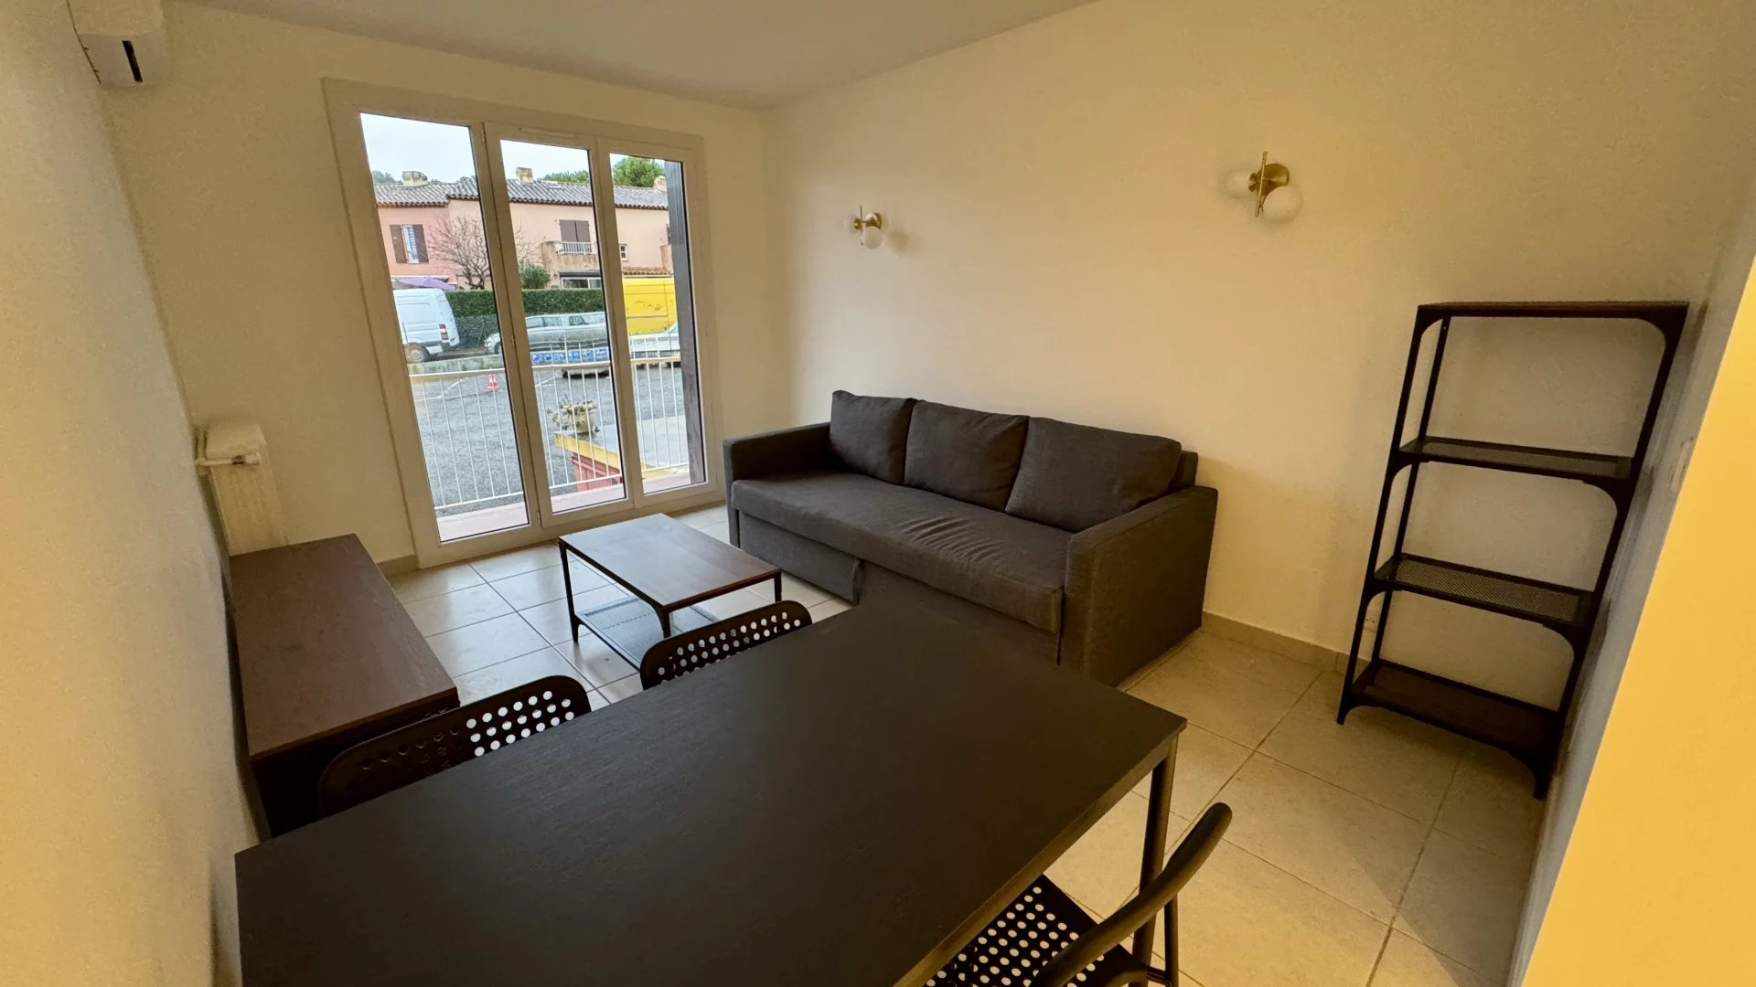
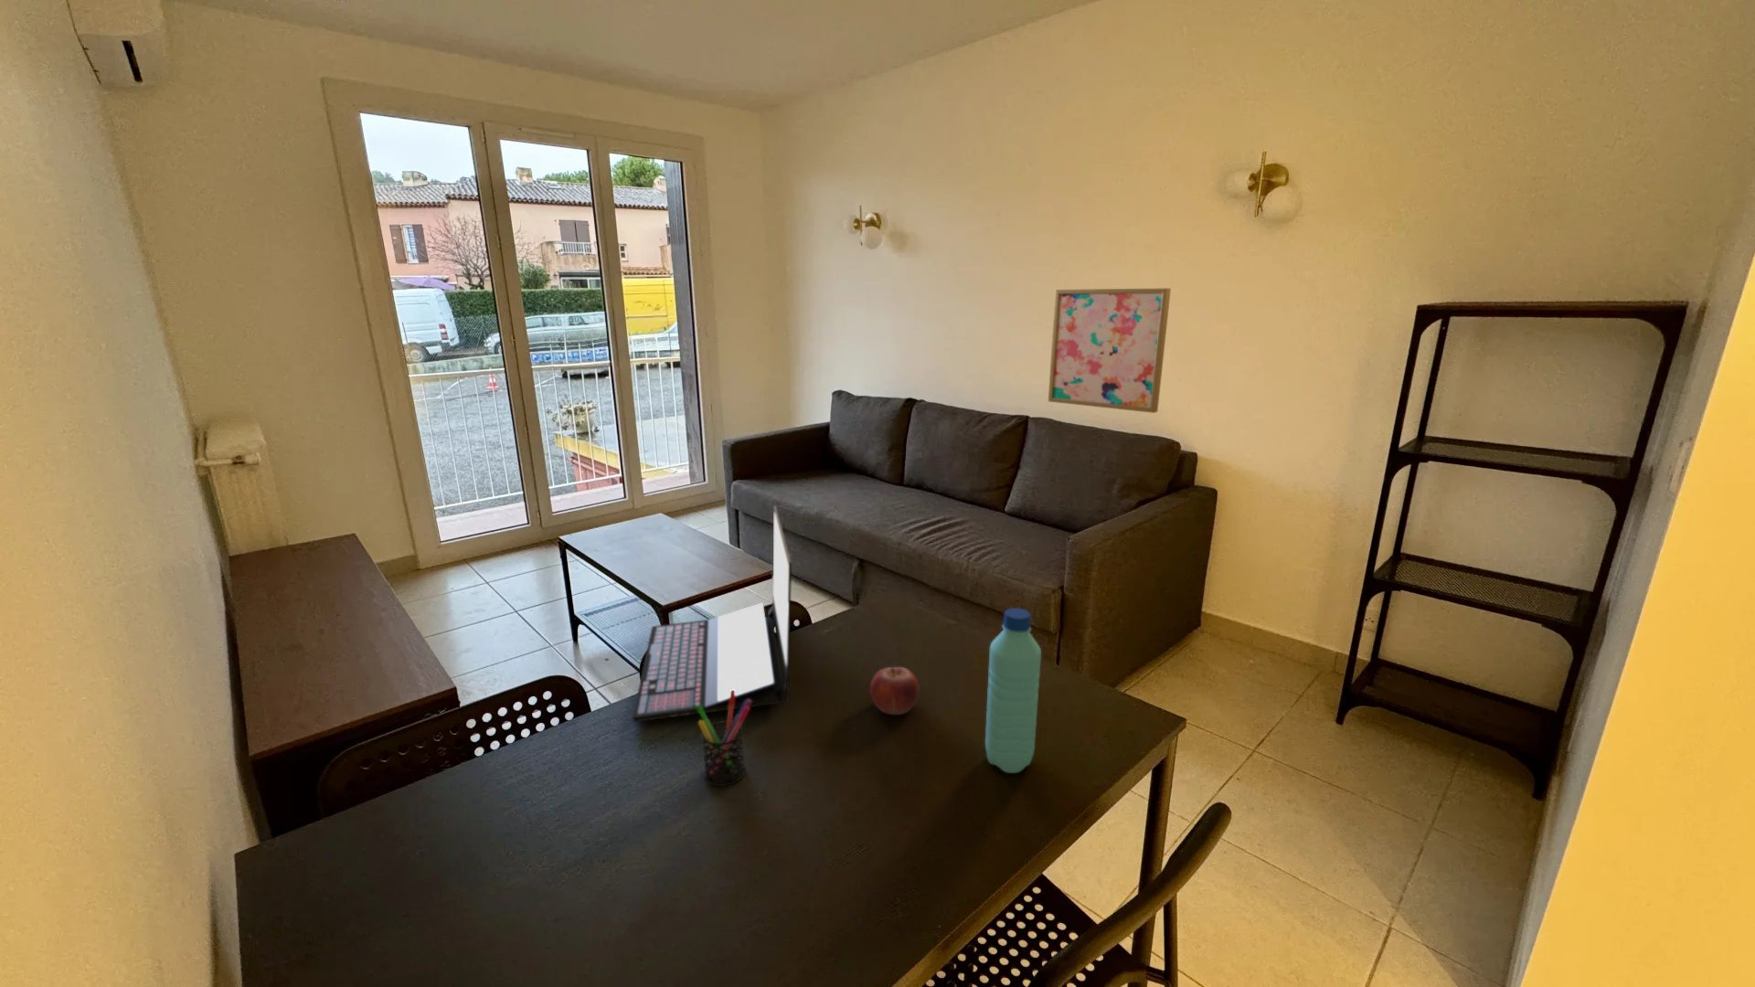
+ fruit (894, 686)
+ pen holder (720, 735)
+ laptop (717, 616)
+ water bottle (1012, 688)
+ wall art (1104, 348)
